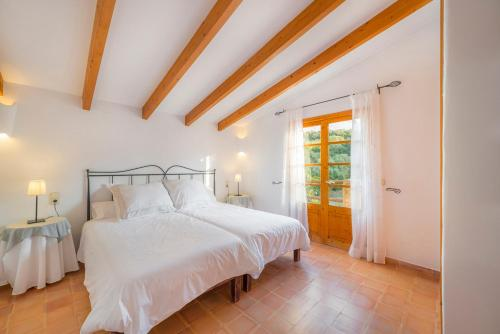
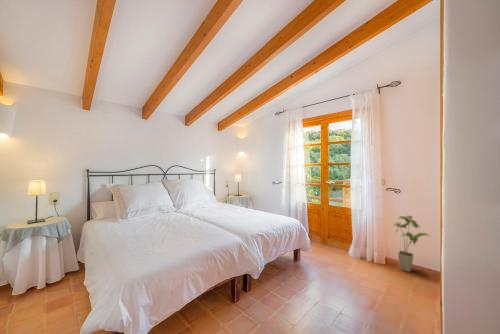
+ house plant (410, 243)
